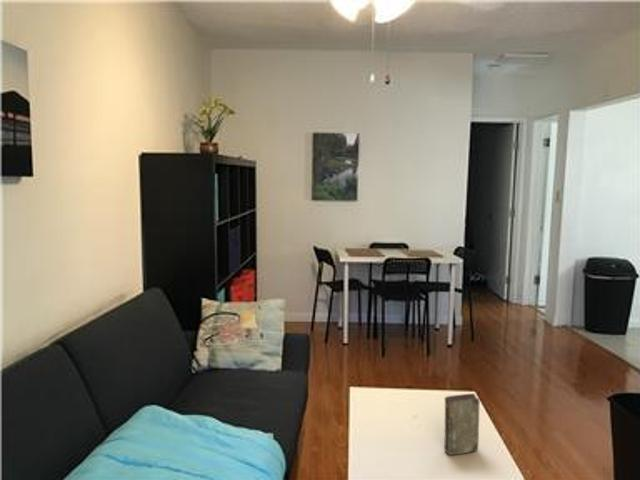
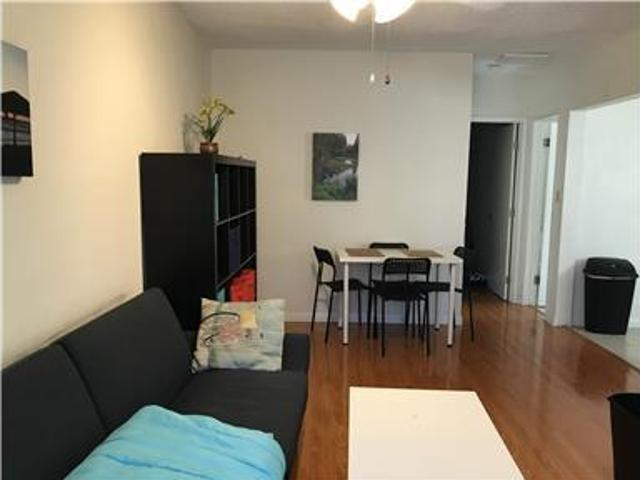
- book (461, 424)
